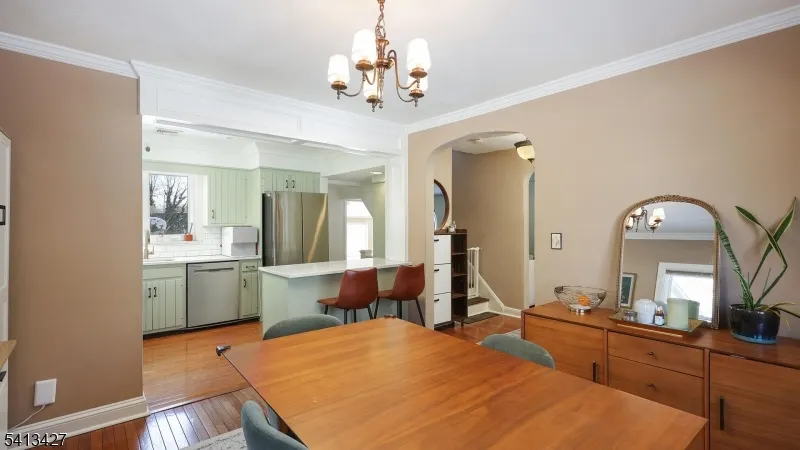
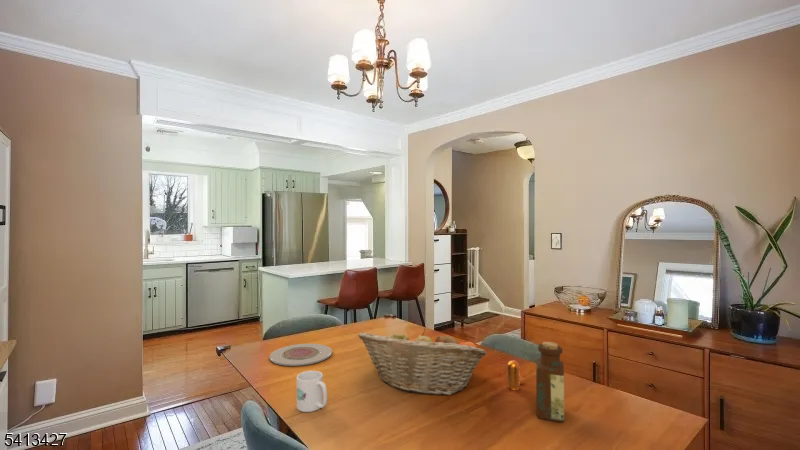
+ plate (301, 353)
+ mug (313, 391)
+ pepper shaker (515, 371)
+ fruit basket (420, 353)
+ bottle (550, 378)
